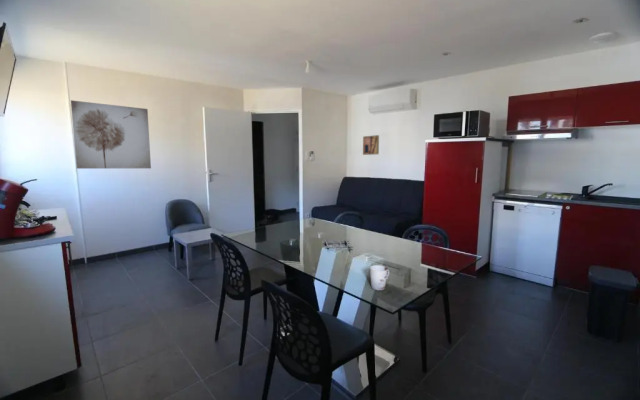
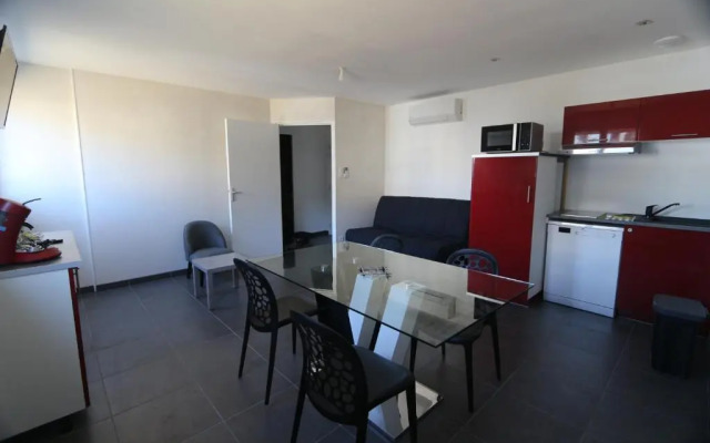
- wall art (370, 145)
- wall art (113, 137)
- cup (380, 277)
